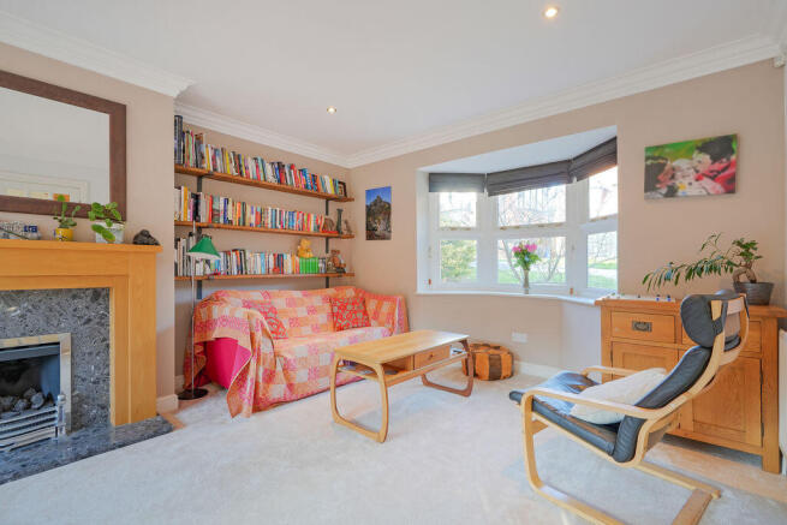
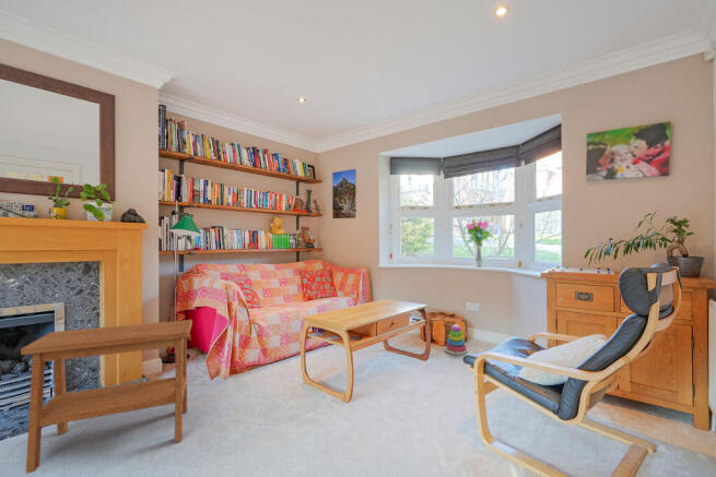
+ side table (119, 385)
+ stacking toy (456, 337)
